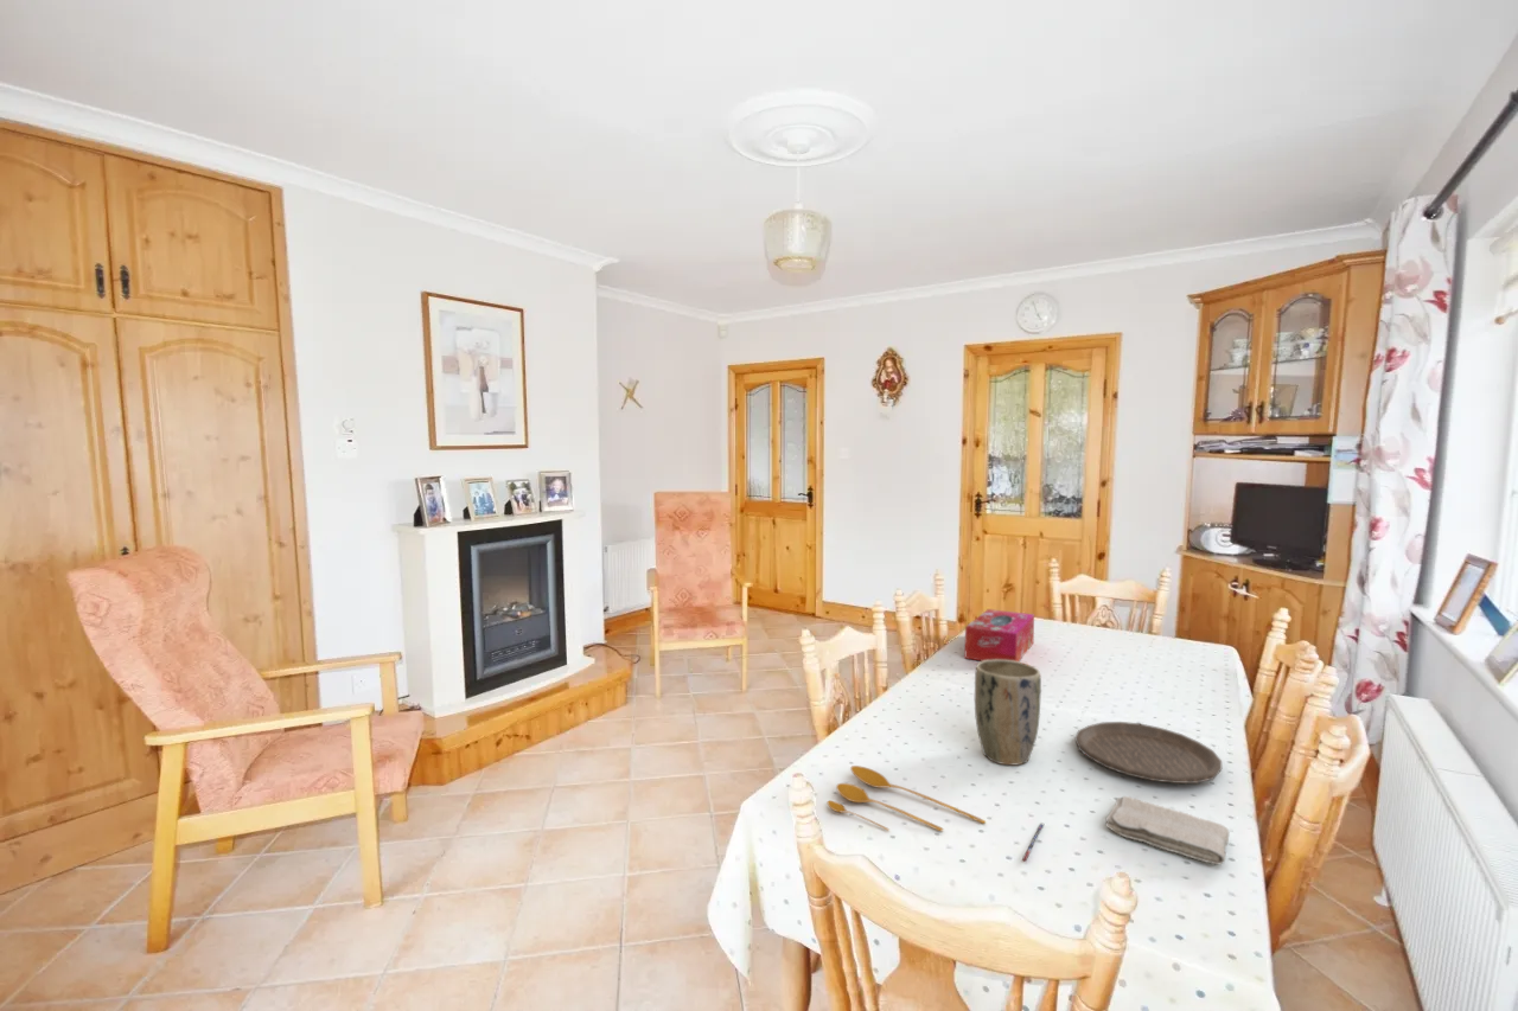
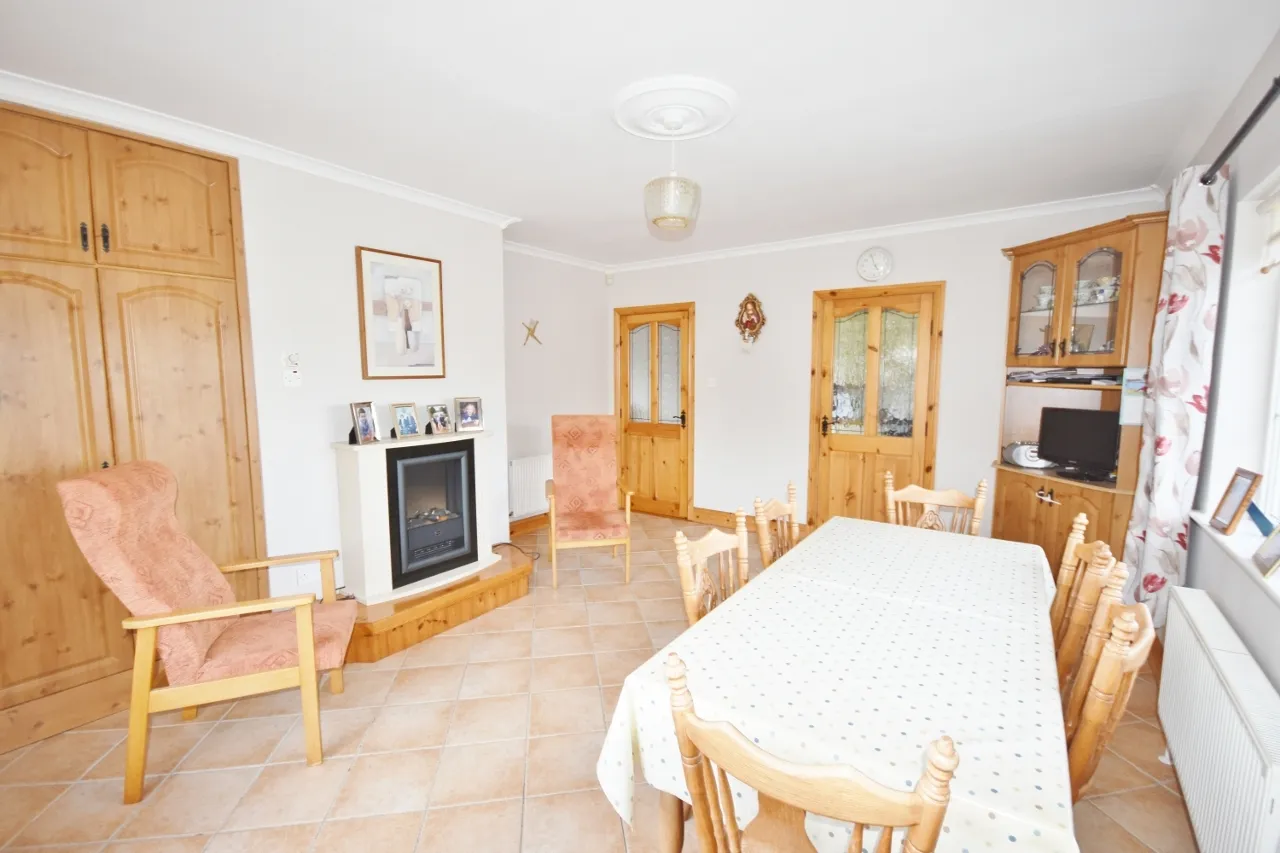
- washcloth (1166, 826)
- spoon (900, 810)
- plant pot (1006, 711)
- tissue box (1000, 635)
- plate (1144, 751)
- pen (1033, 840)
